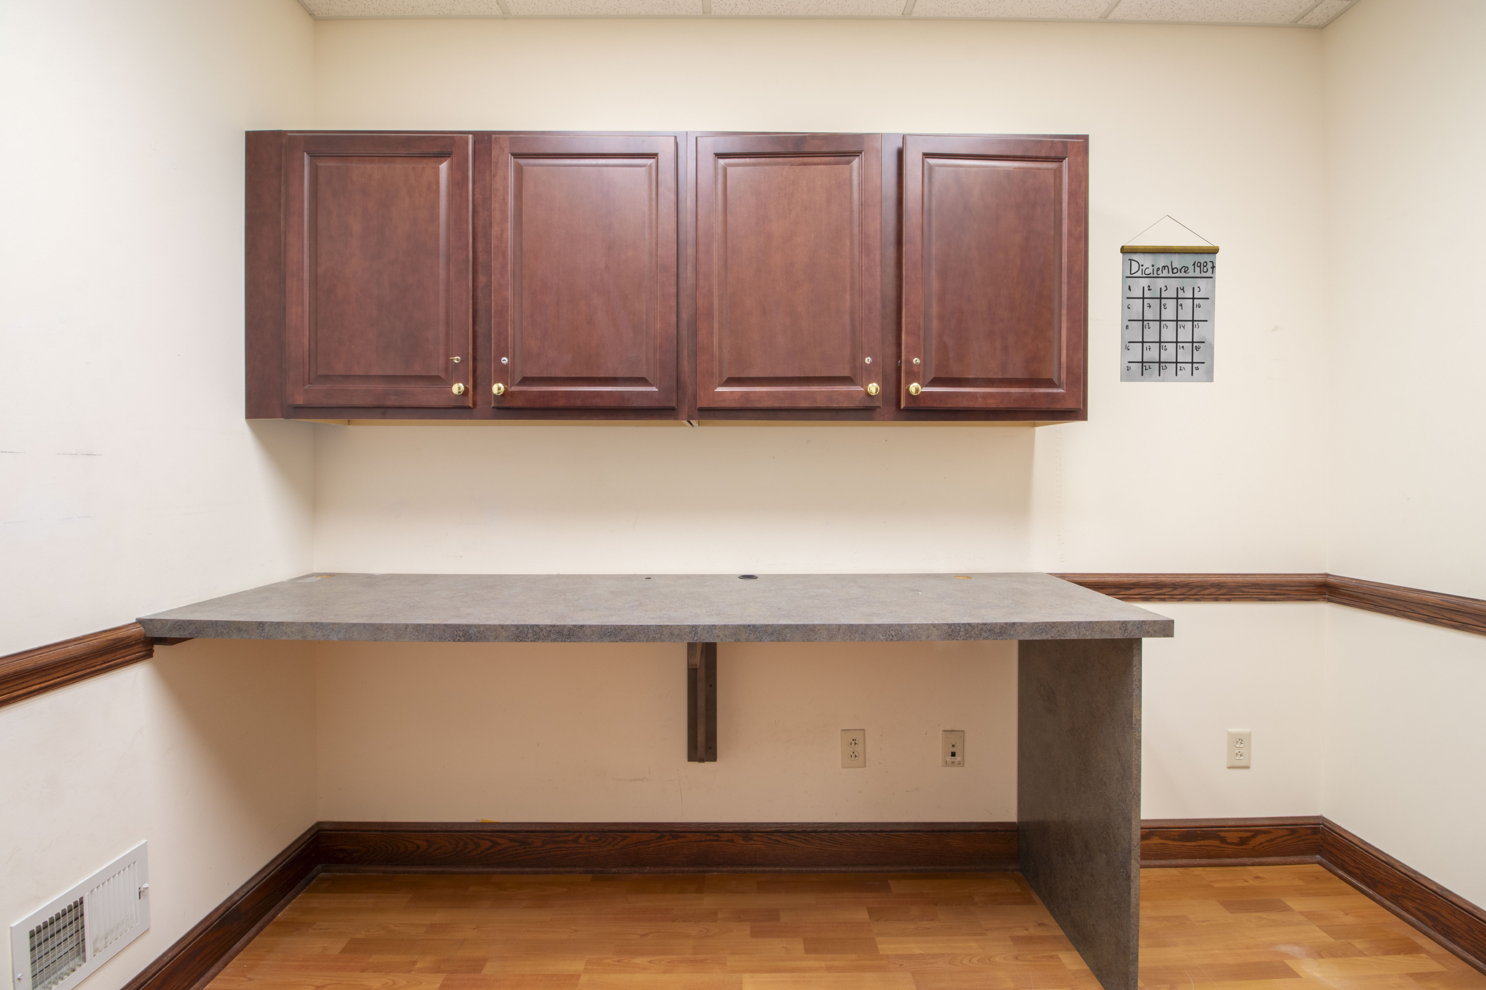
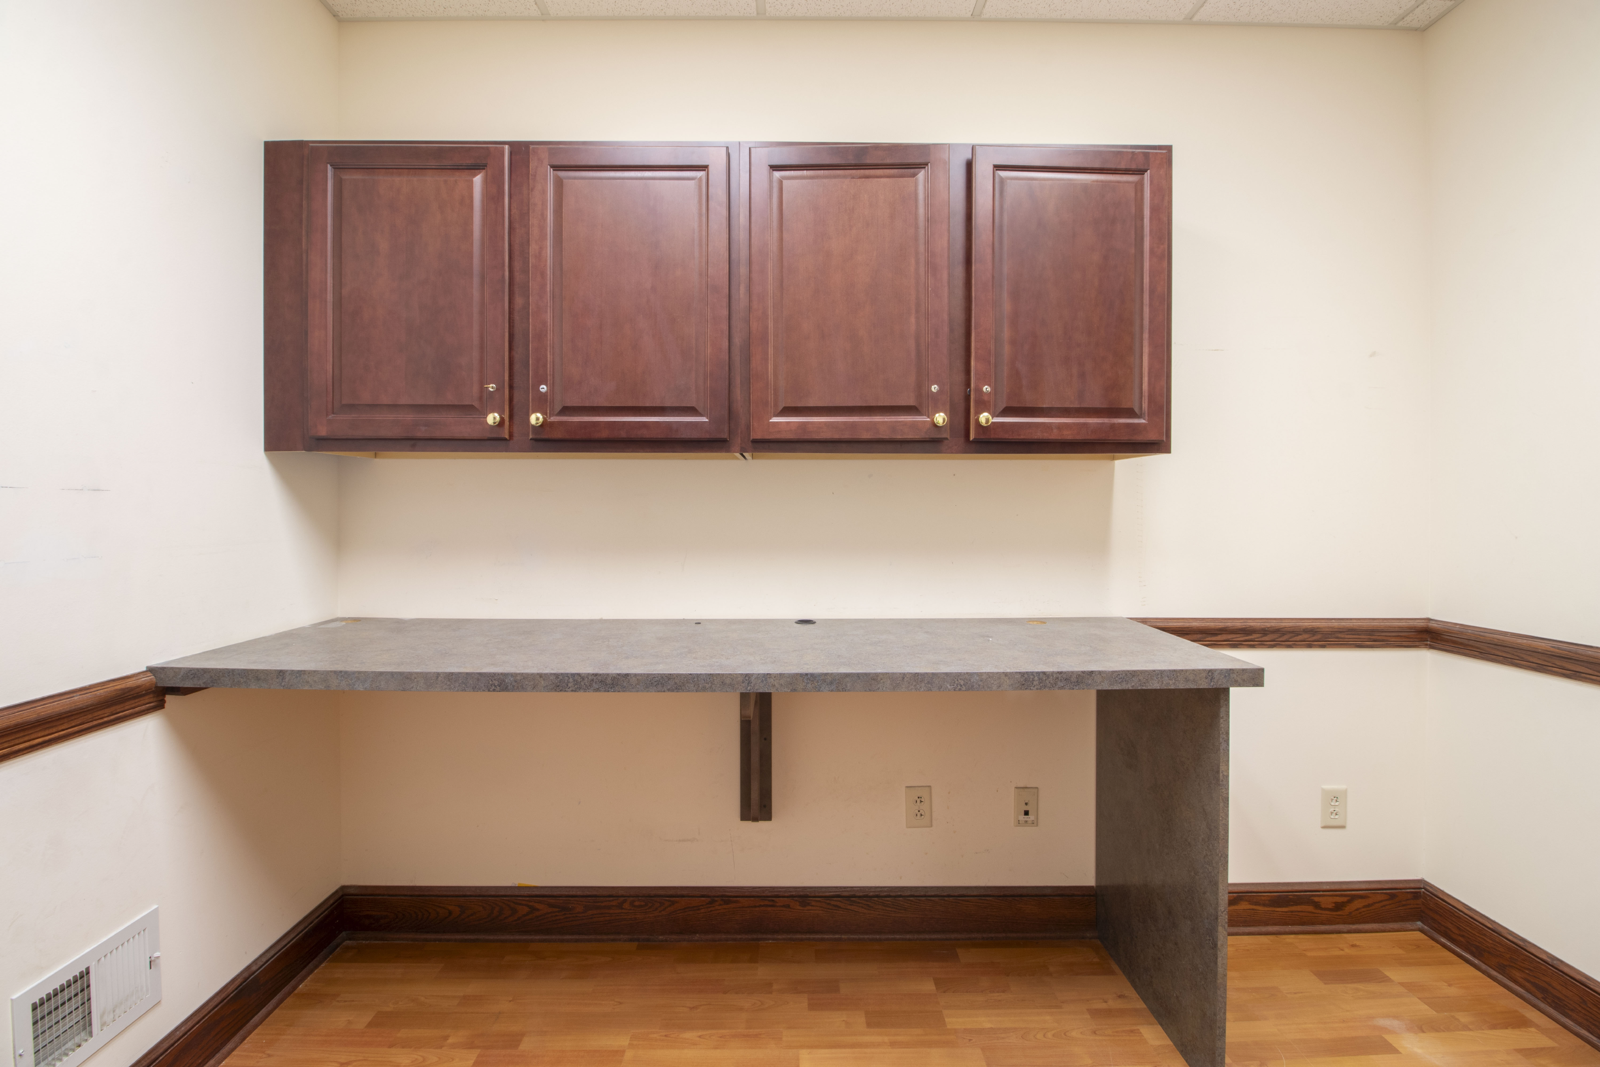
- calendar (1169, 298)
